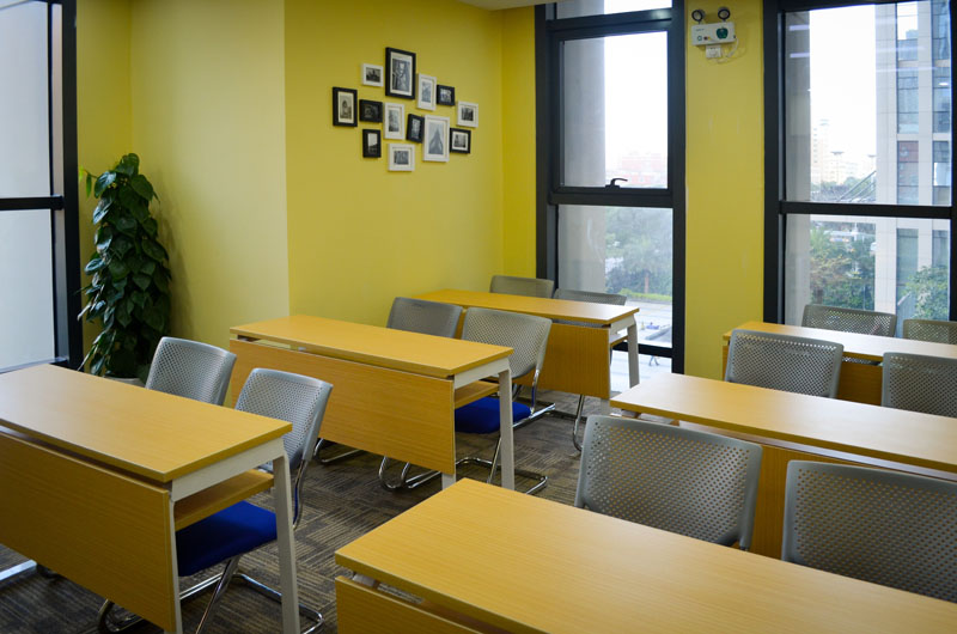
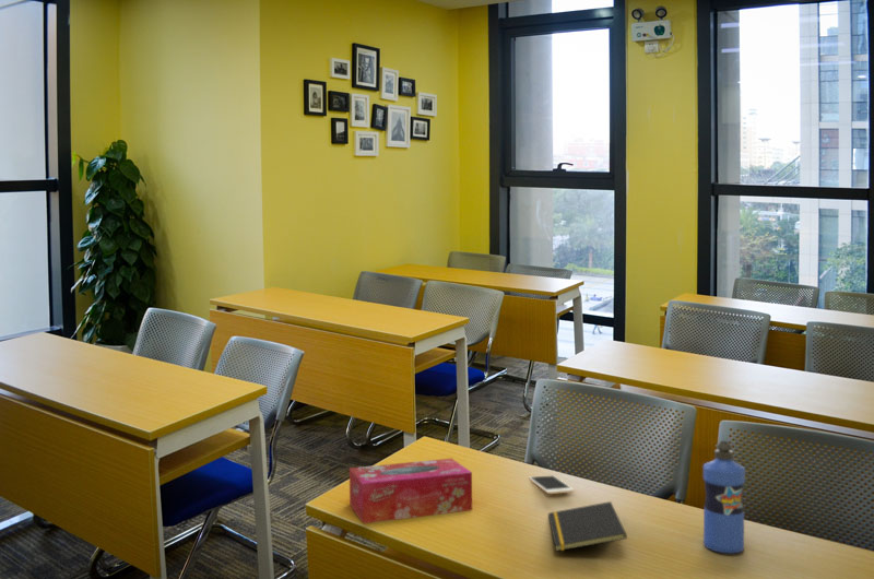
+ water bottle (723, 494)
+ cell phone (550, 483)
+ tissue box (410, 488)
+ notepad (584, 524)
